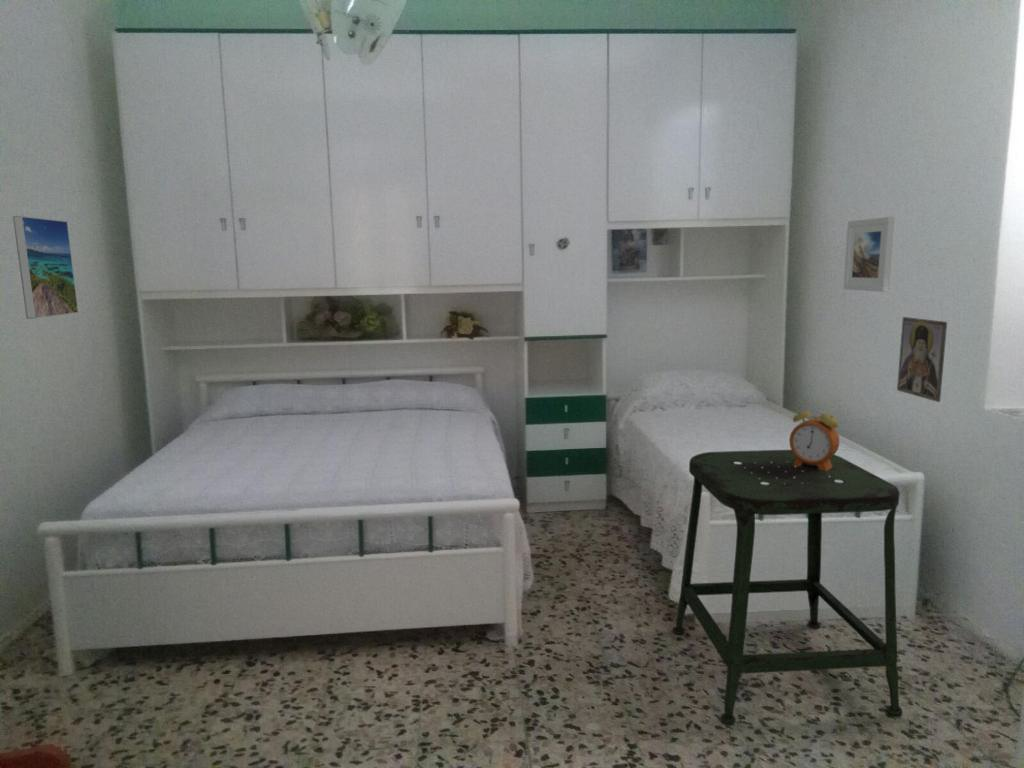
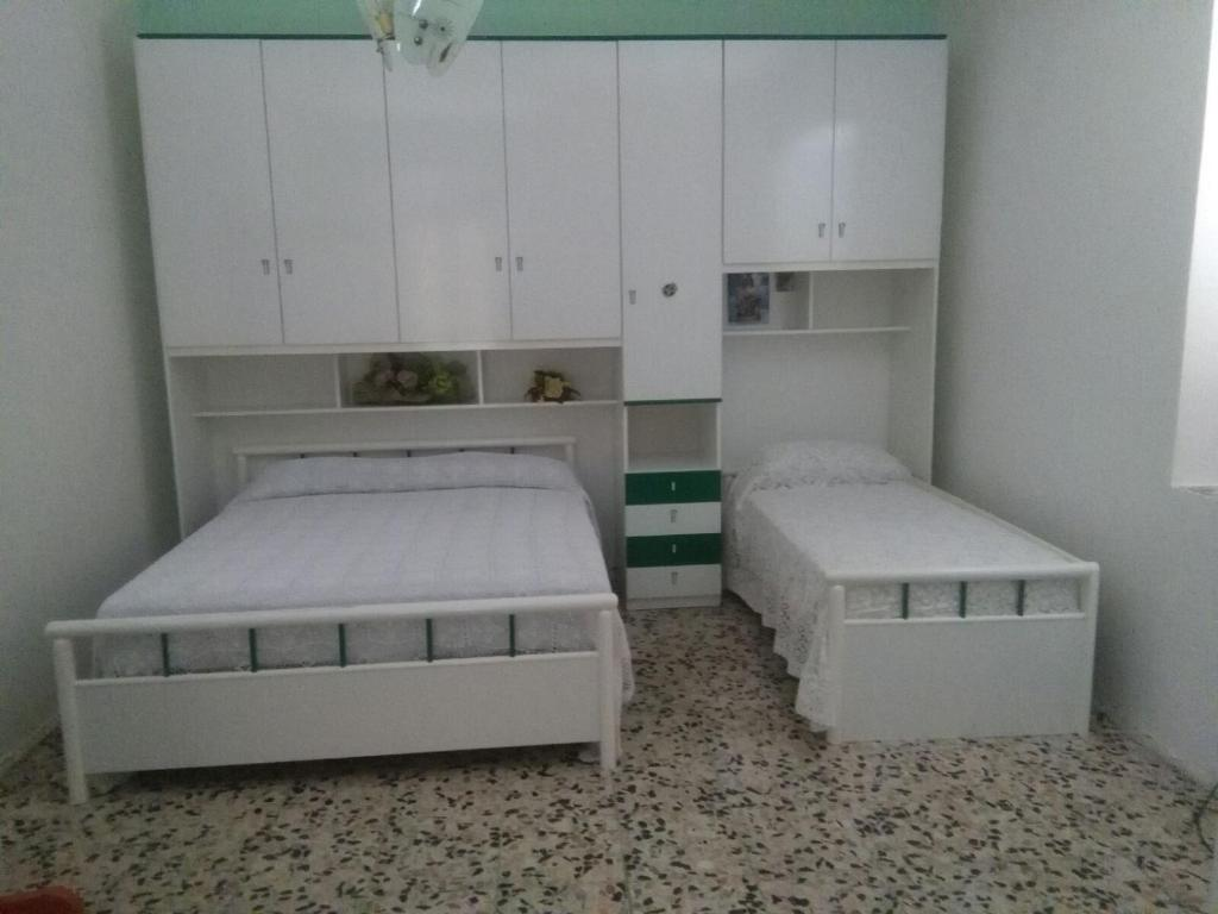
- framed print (867, 255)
- stool (780, 580)
- religious icon (920, 358)
- alarm clock (814, 434)
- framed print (47, 267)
